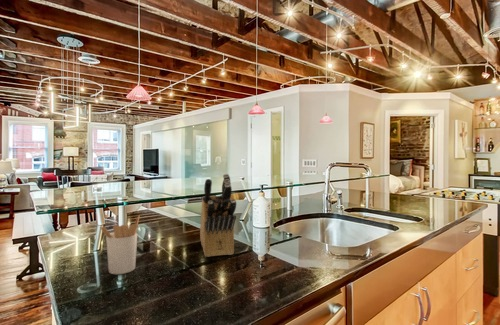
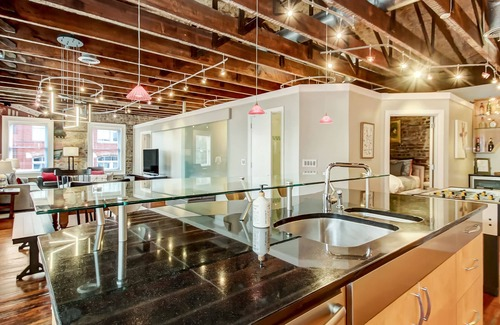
- knife block (216, 211)
- utensil holder (123, 245)
